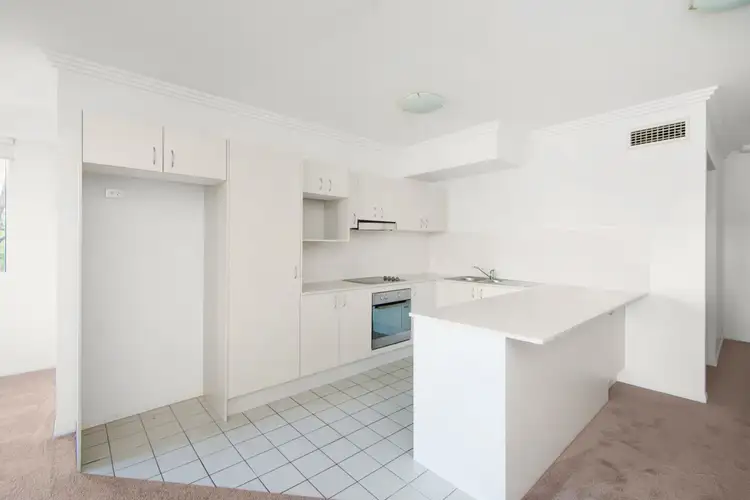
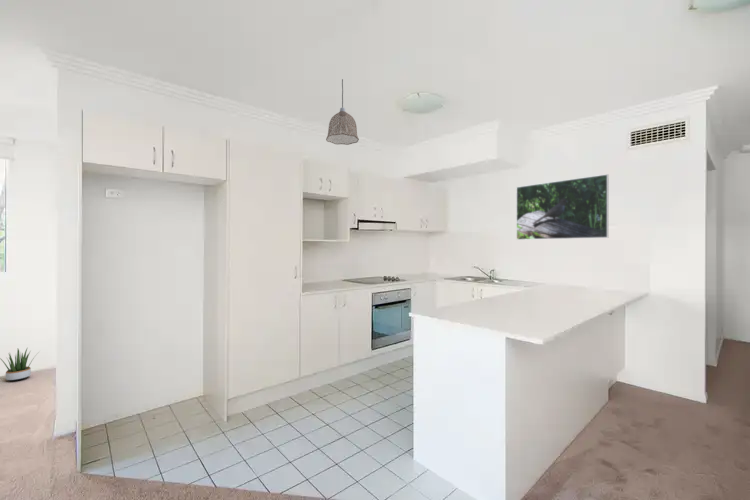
+ potted plant (18, 363)
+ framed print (558, 210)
+ pendant lamp (342, 109)
